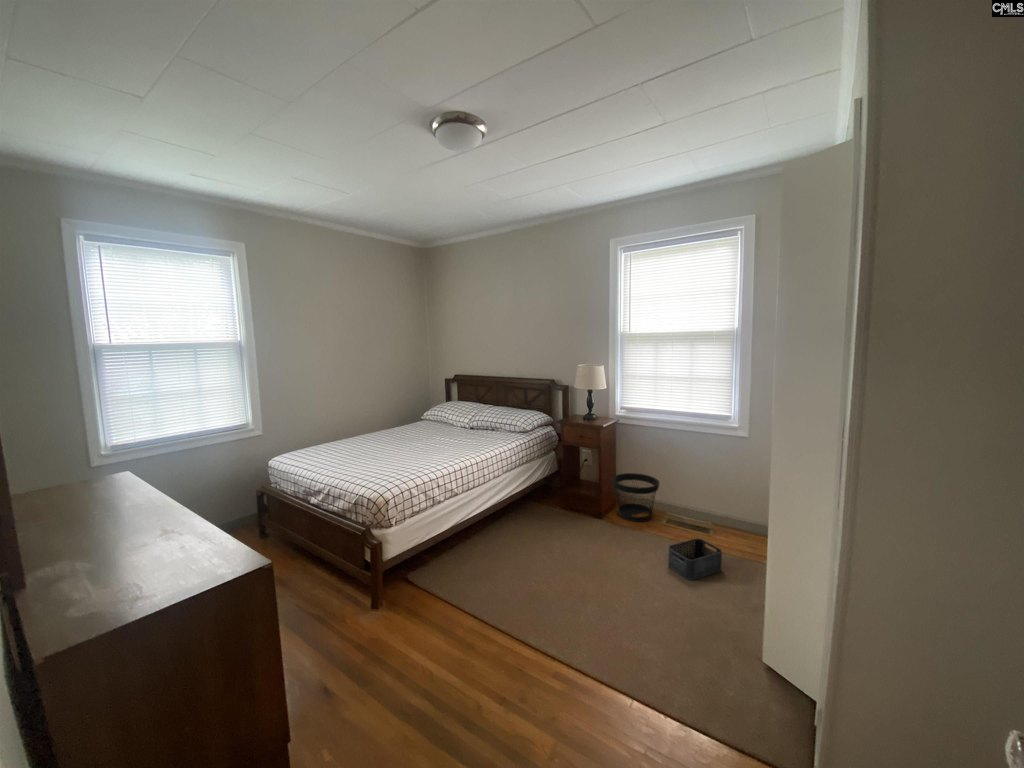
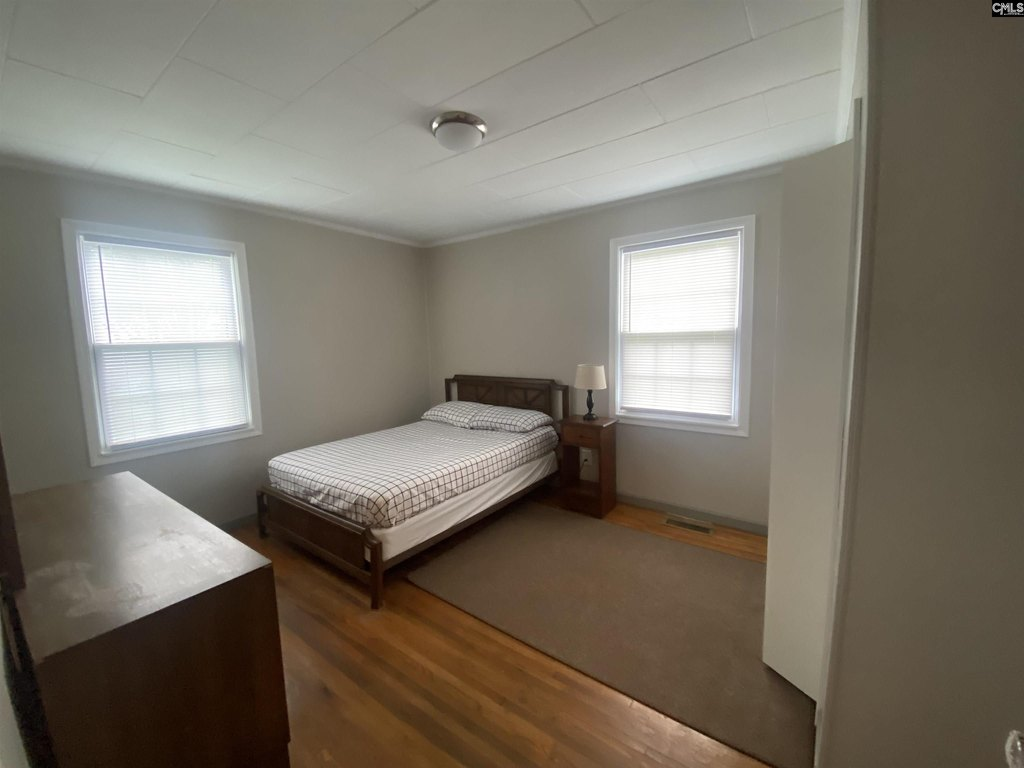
- wastebasket (635, 496)
- storage bin (694, 558)
